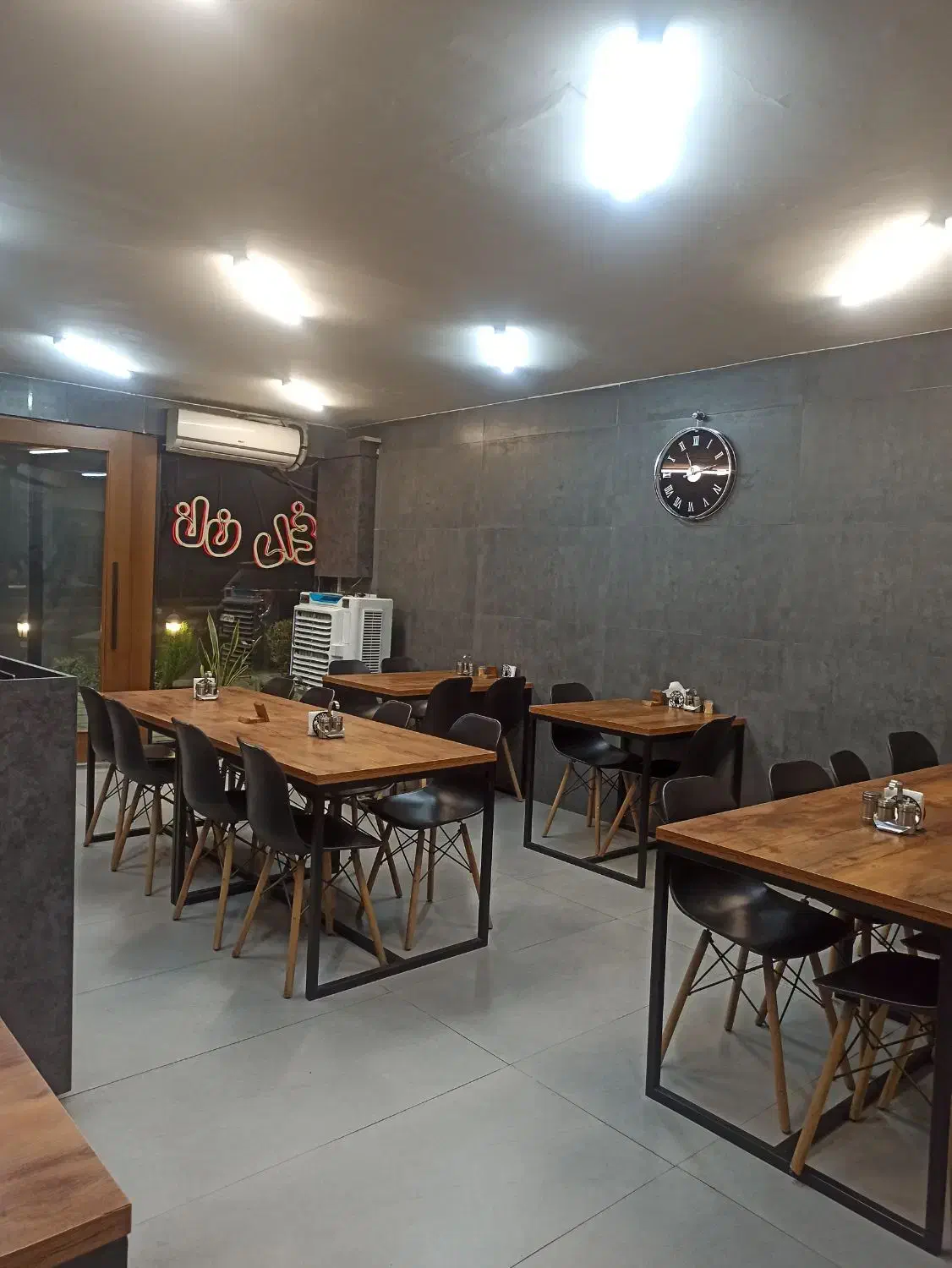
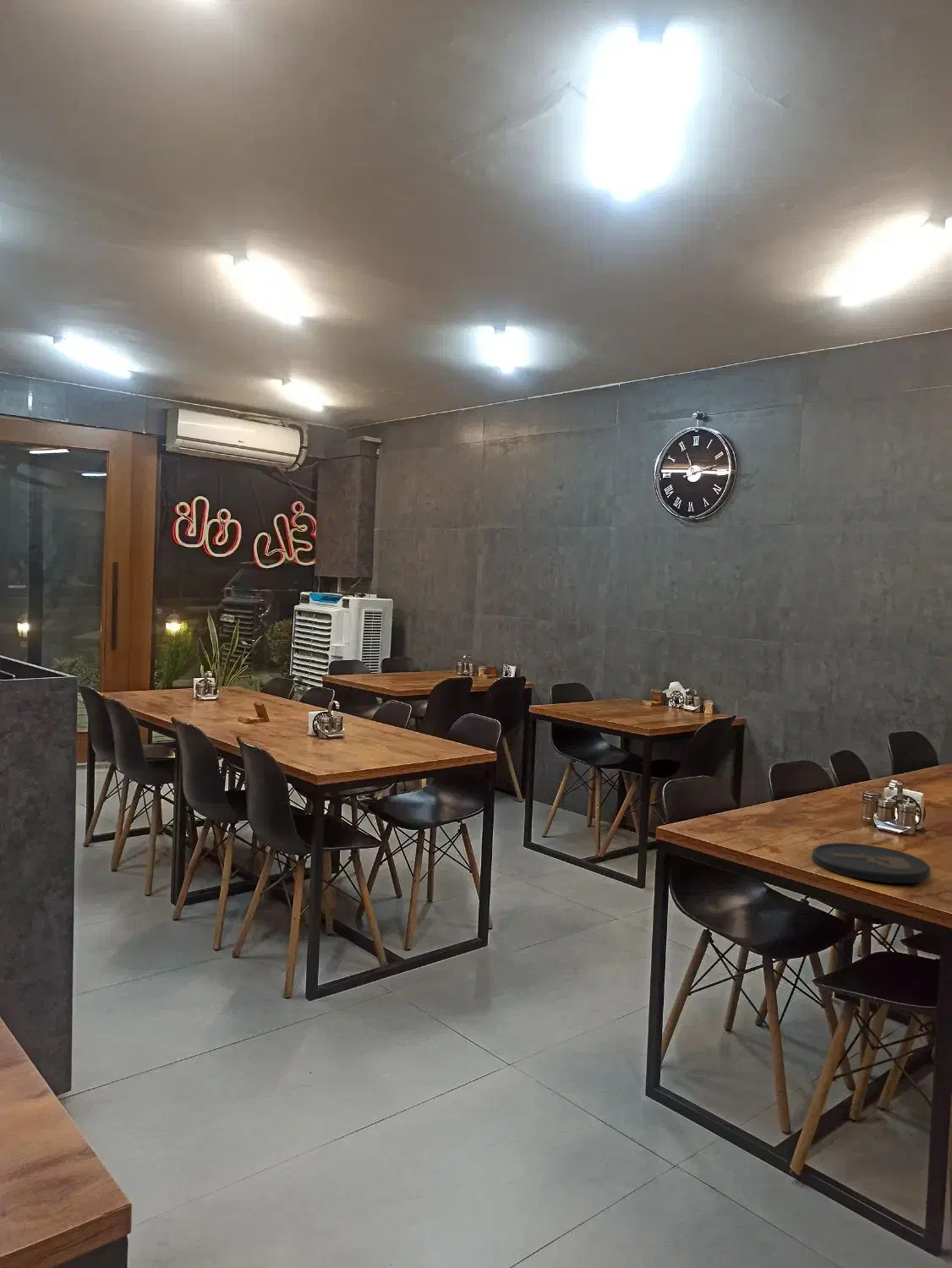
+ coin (869, 861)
